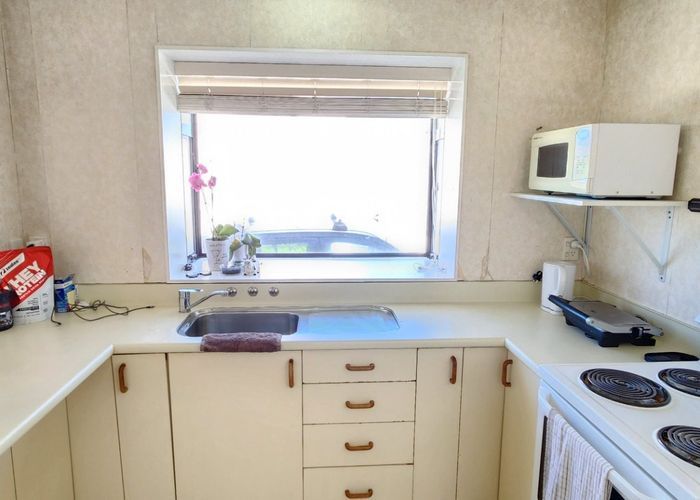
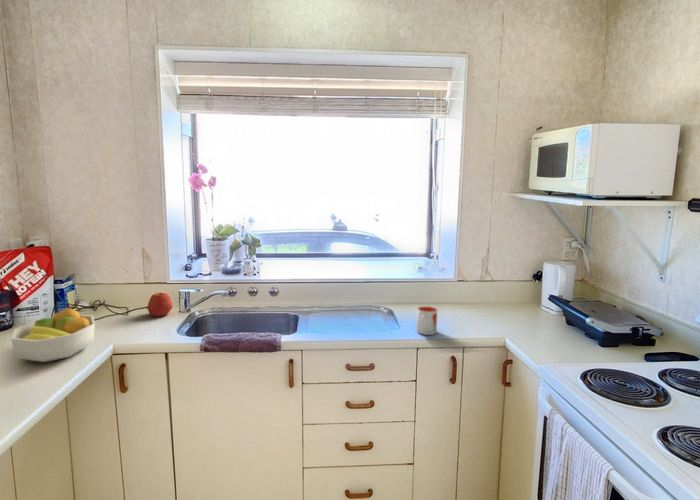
+ apple (160, 303)
+ fruit bowl (56, 332)
+ mug (425, 321)
